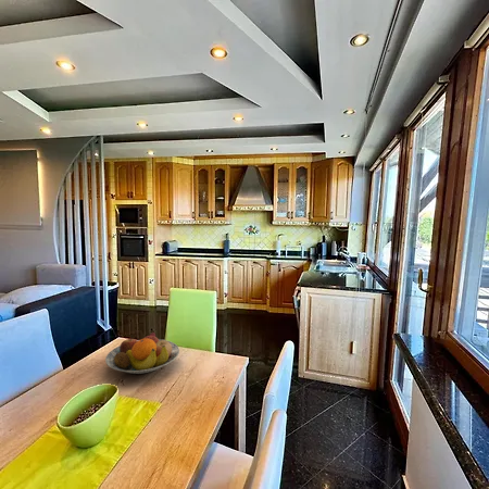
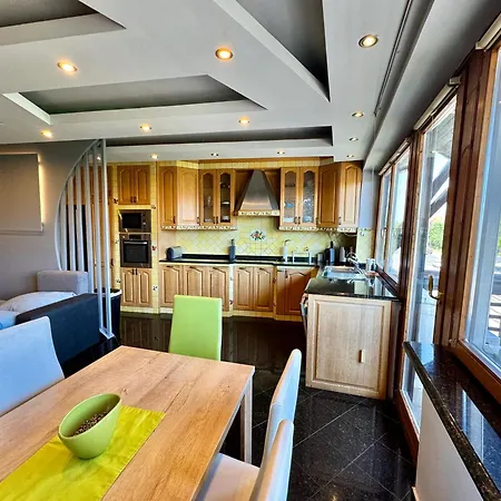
- fruit bowl (143, 350)
